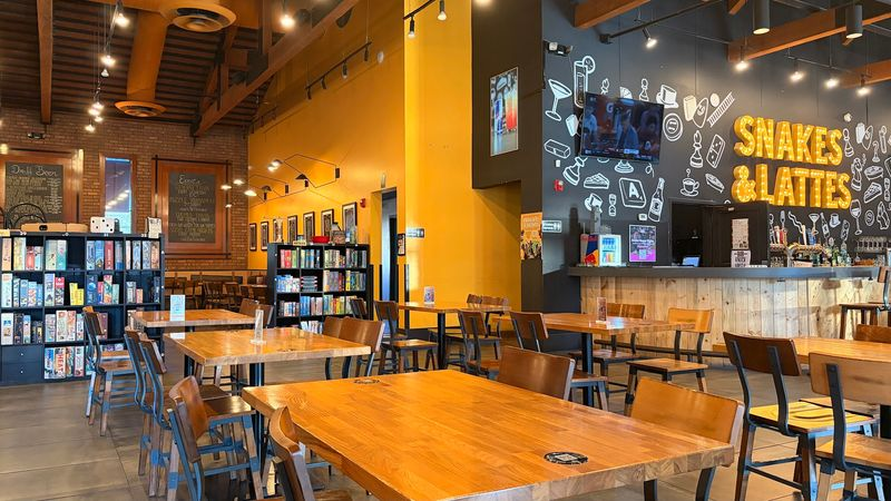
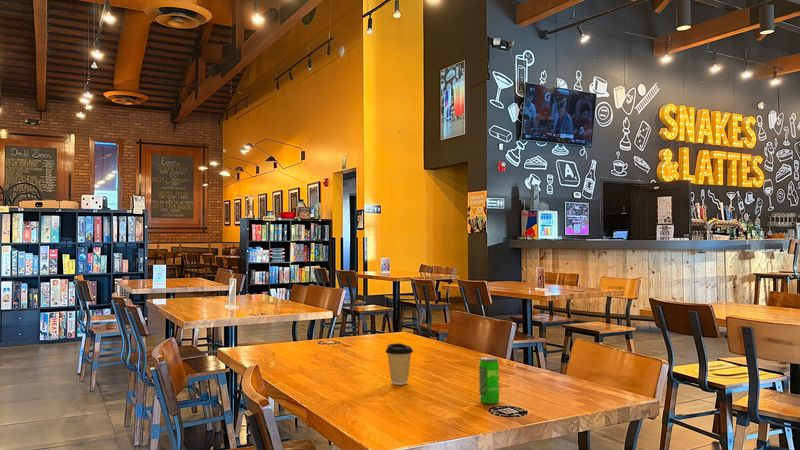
+ beverage can (489, 380)
+ coffee cup (399, 364)
